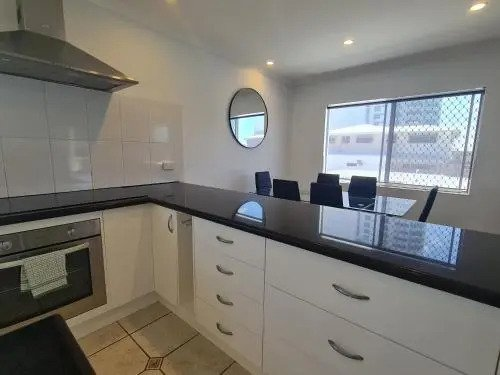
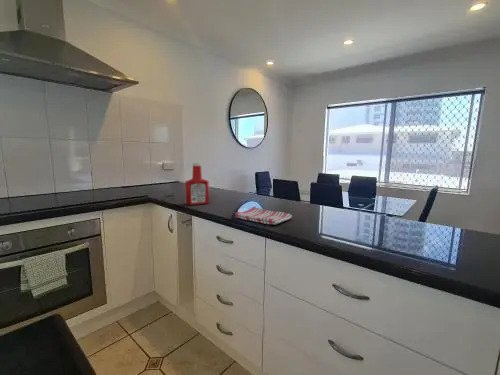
+ soap bottle (197, 183)
+ dish towel (263, 215)
